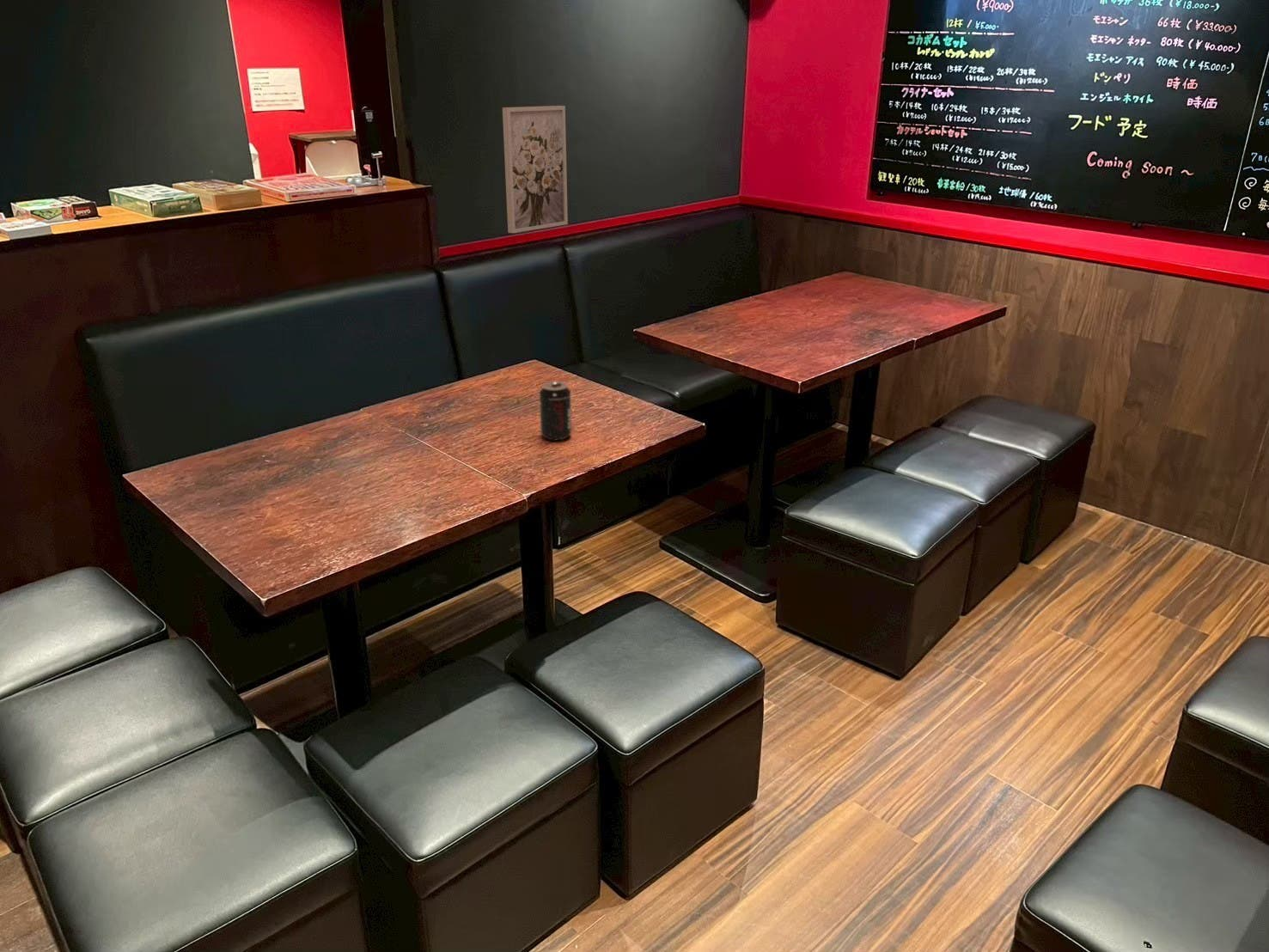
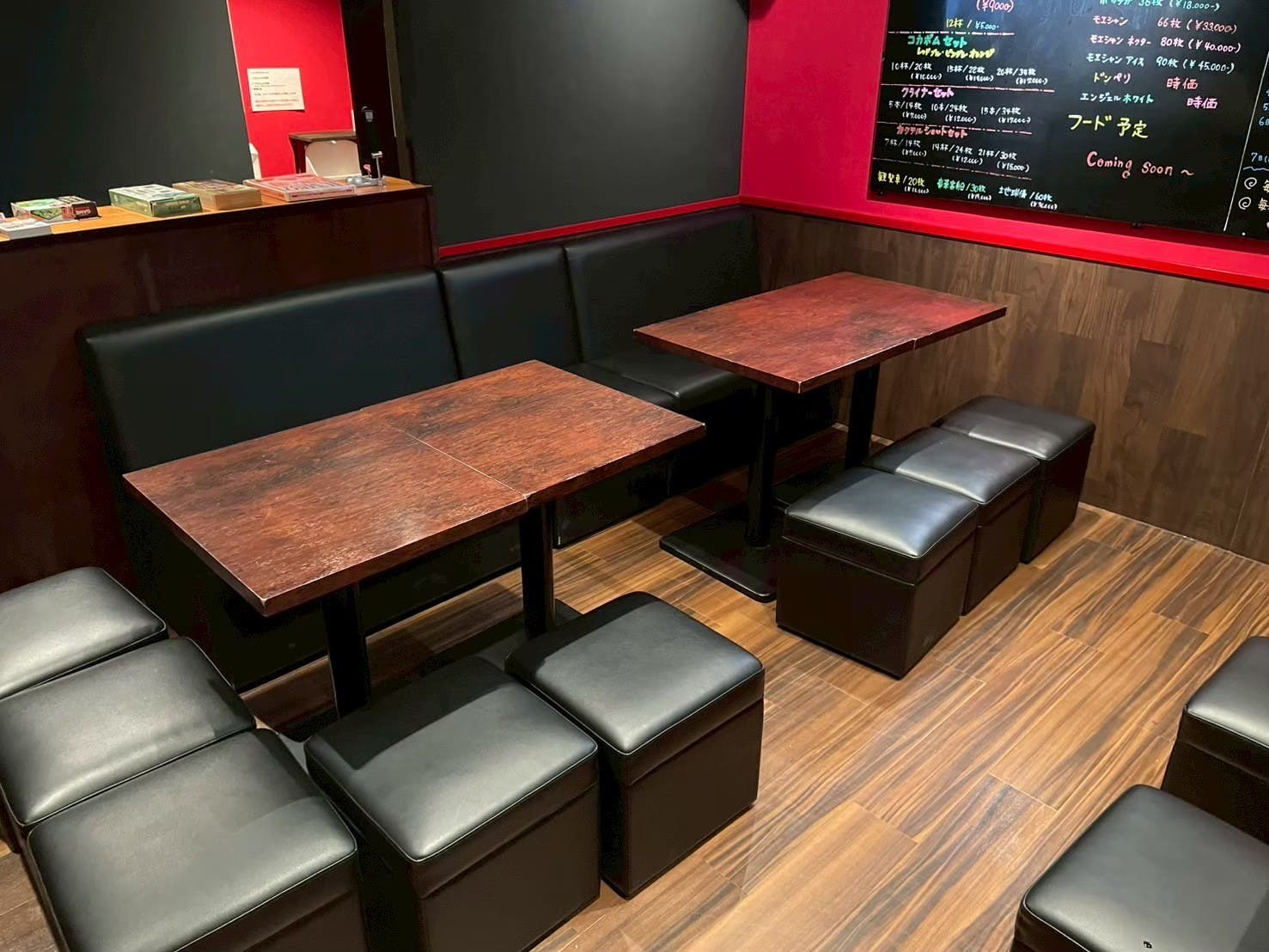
- beverage can (555, 411)
- wall art (536, 168)
